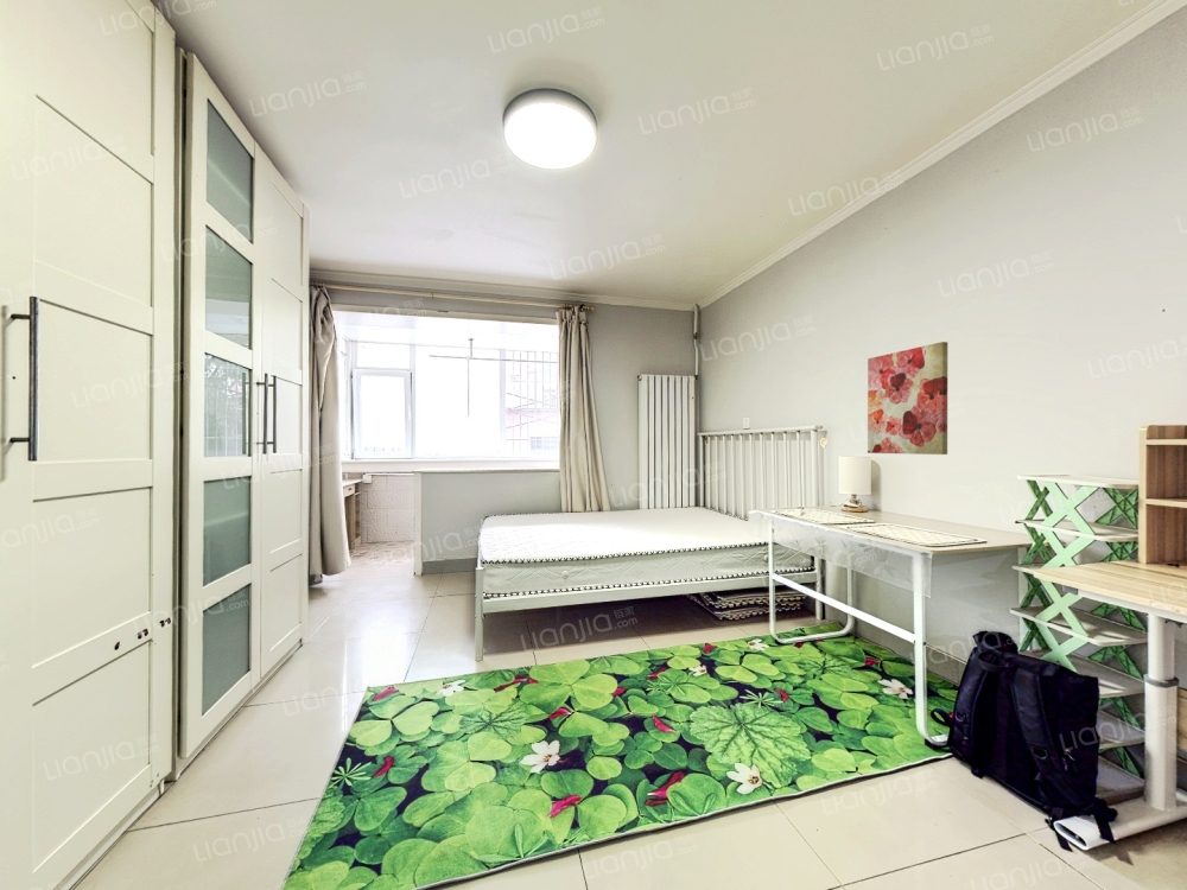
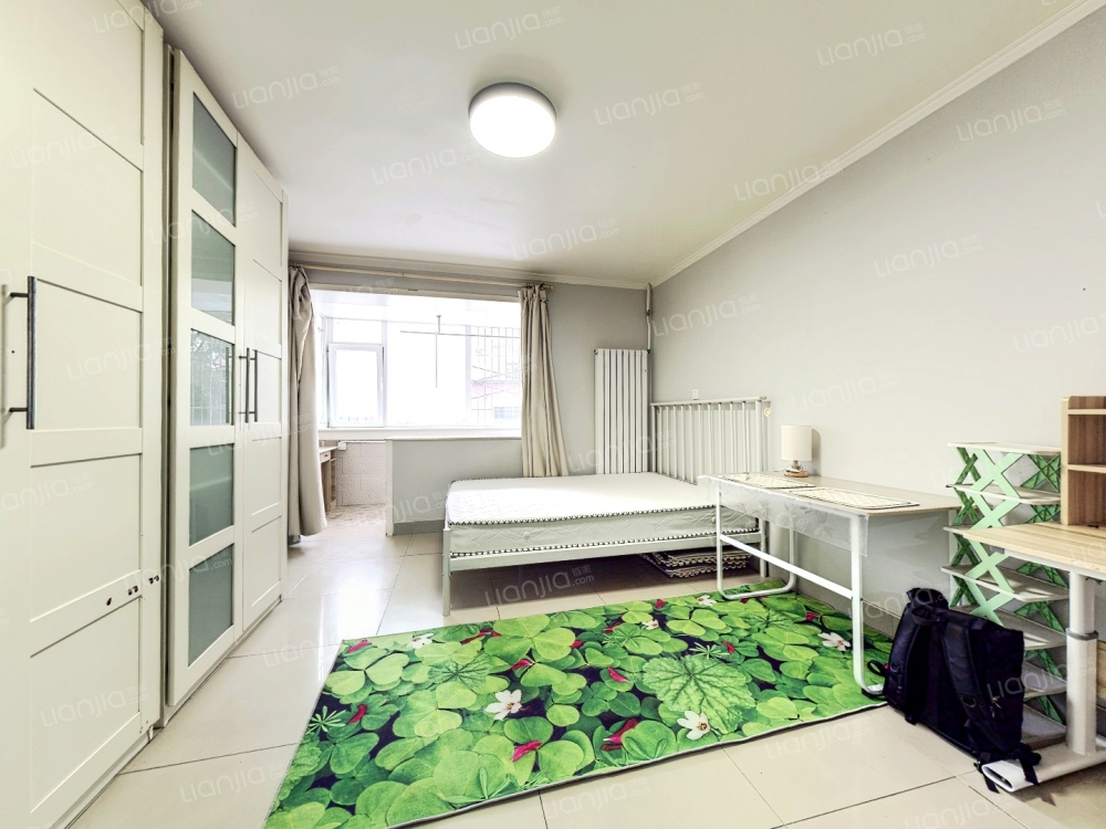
- wall art (903, 402)
